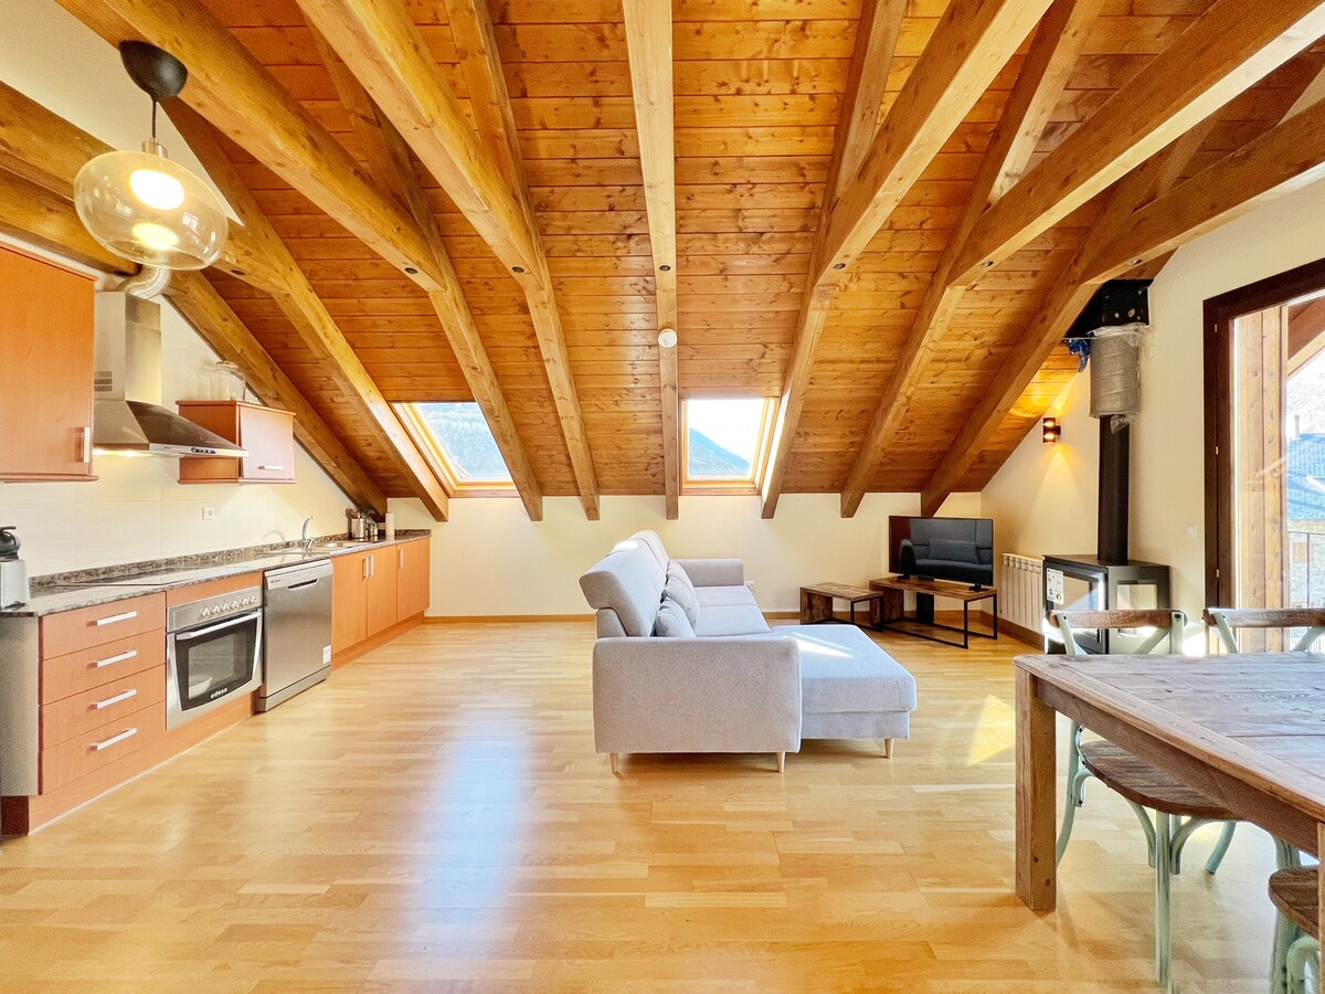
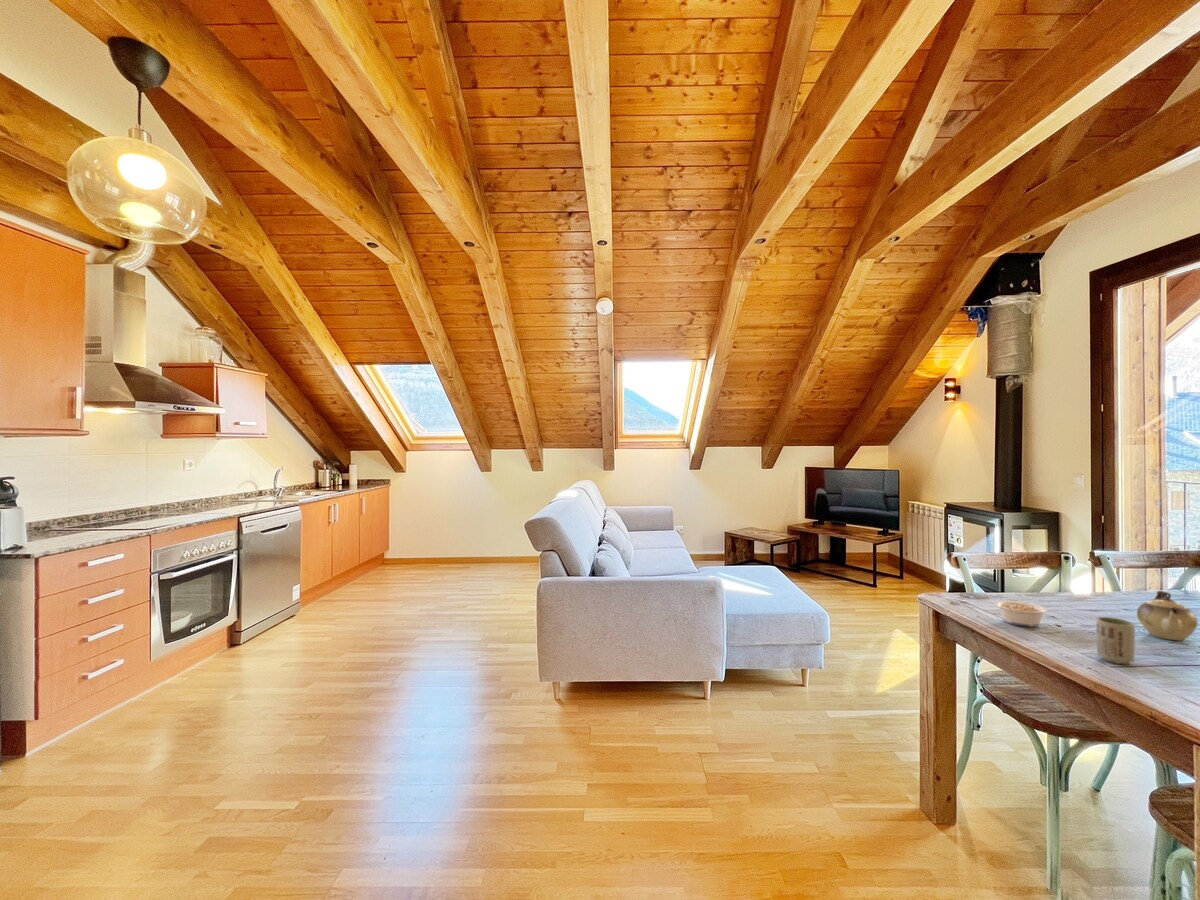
+ cup (1115, 640)
+ legume (1020, 613)
+ teapot (1167, 615)
